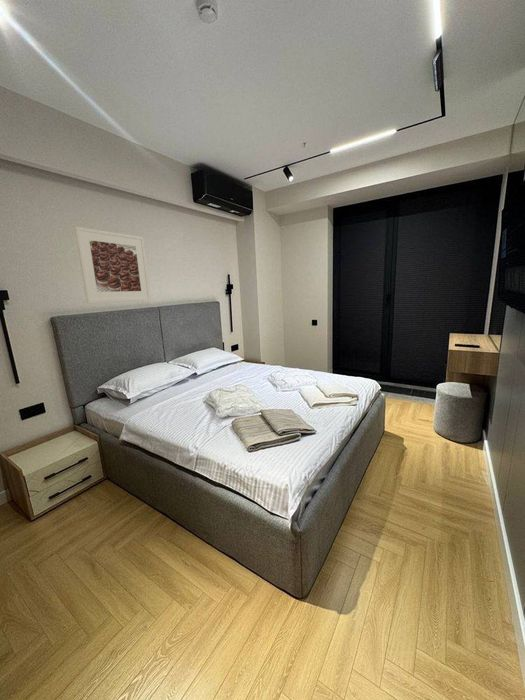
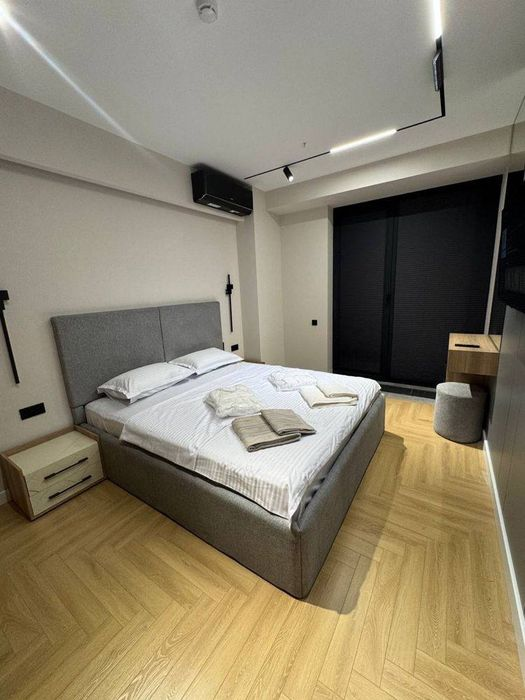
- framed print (117, 267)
